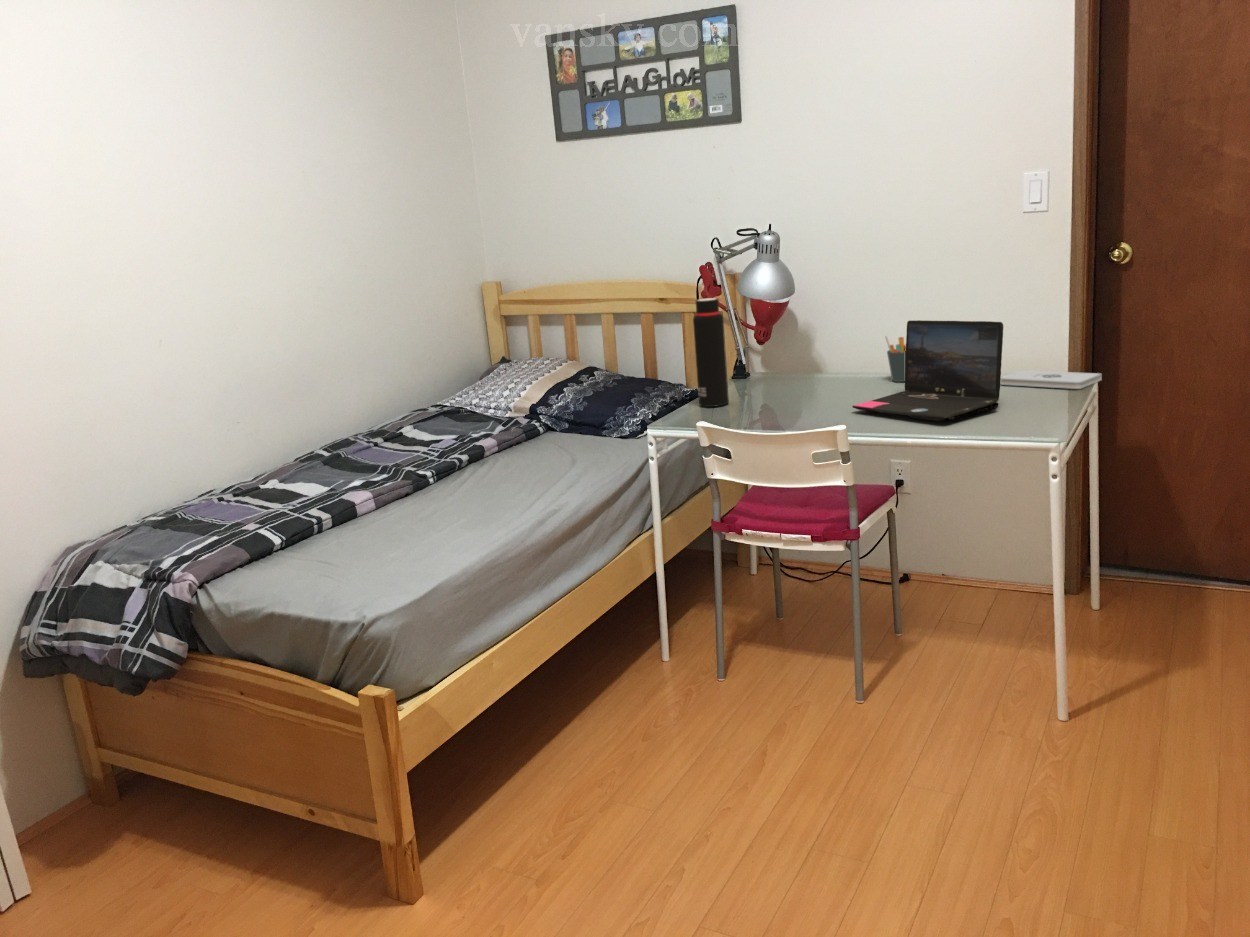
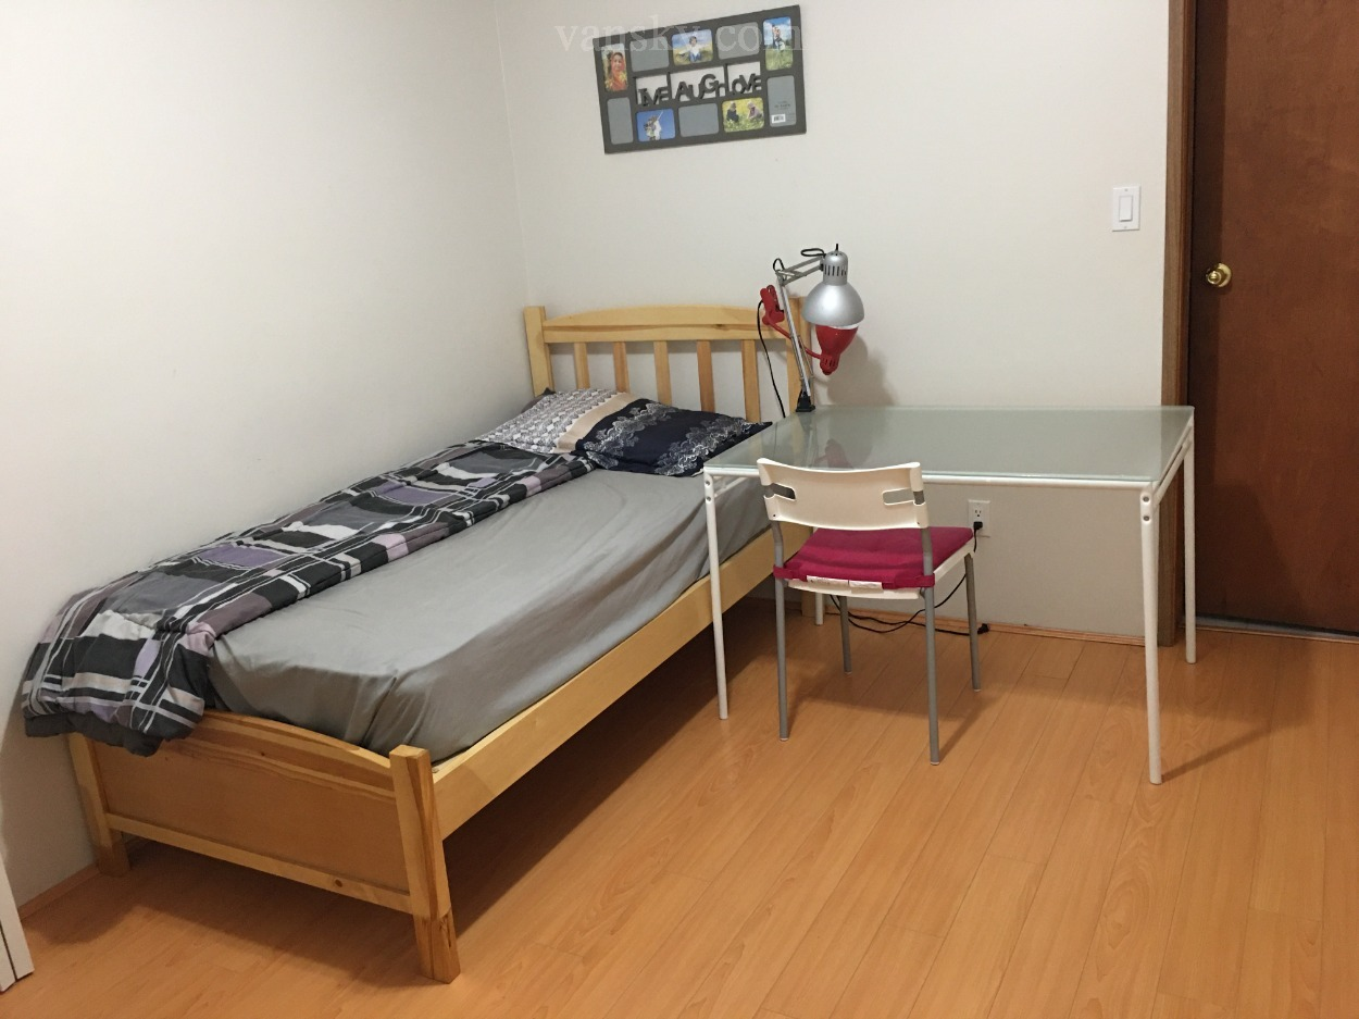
- pen holder (901, 357)
- water bottle (708, 352)
- laptop (925, 368)
- notepad (1049, 379)
